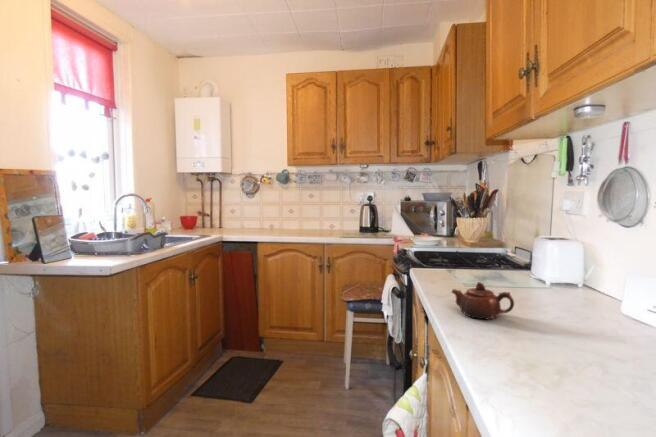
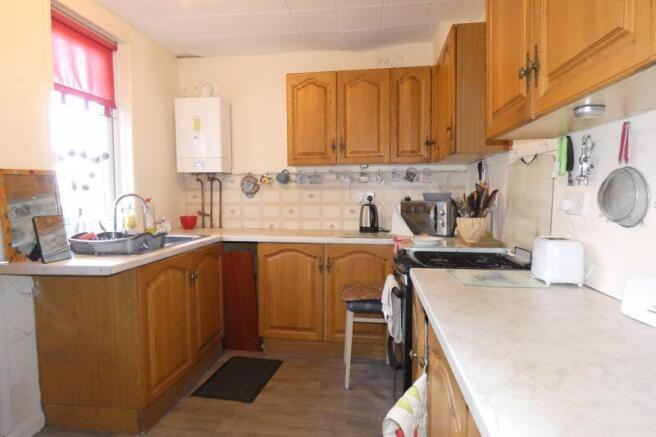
- teapot (481, 298)
